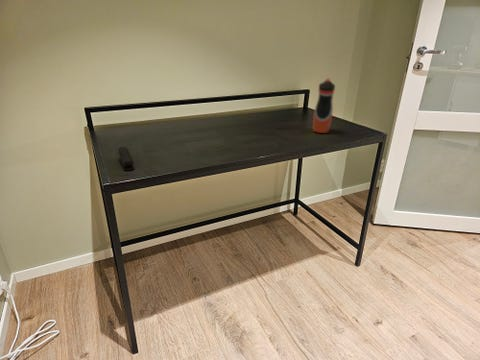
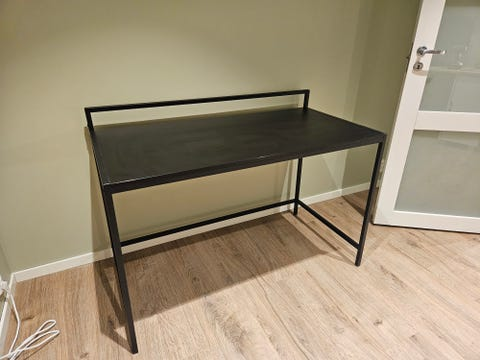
- water bottle (324, 105)
- stapler (125, 157)
